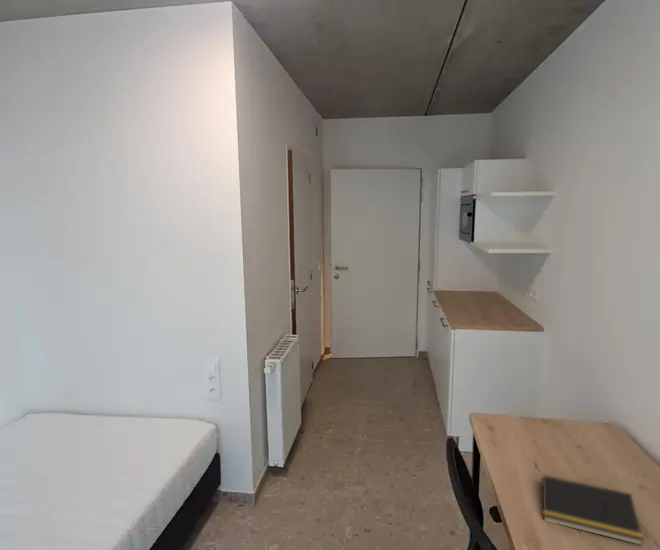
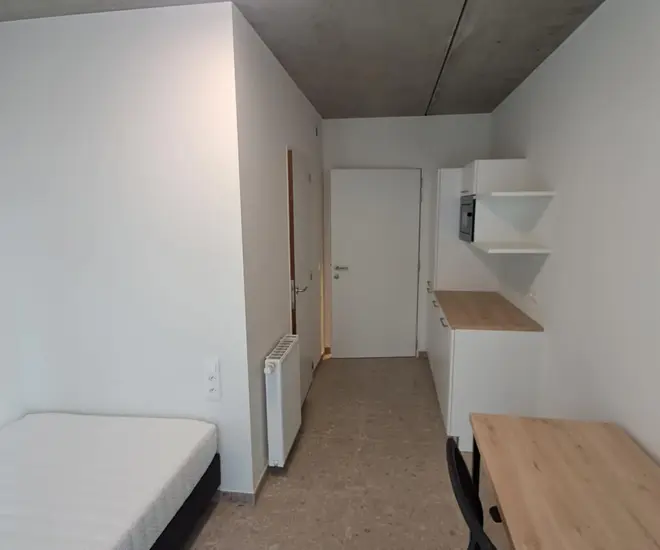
- notepad (588, 506)
